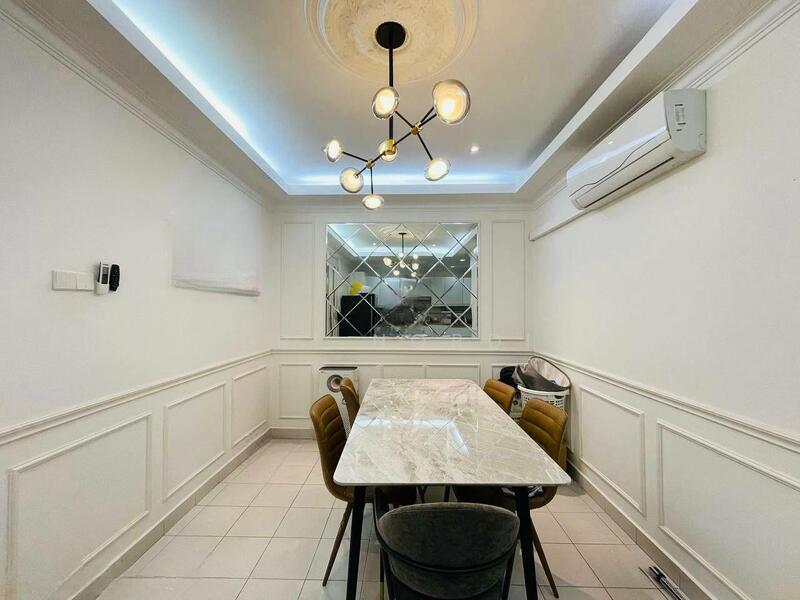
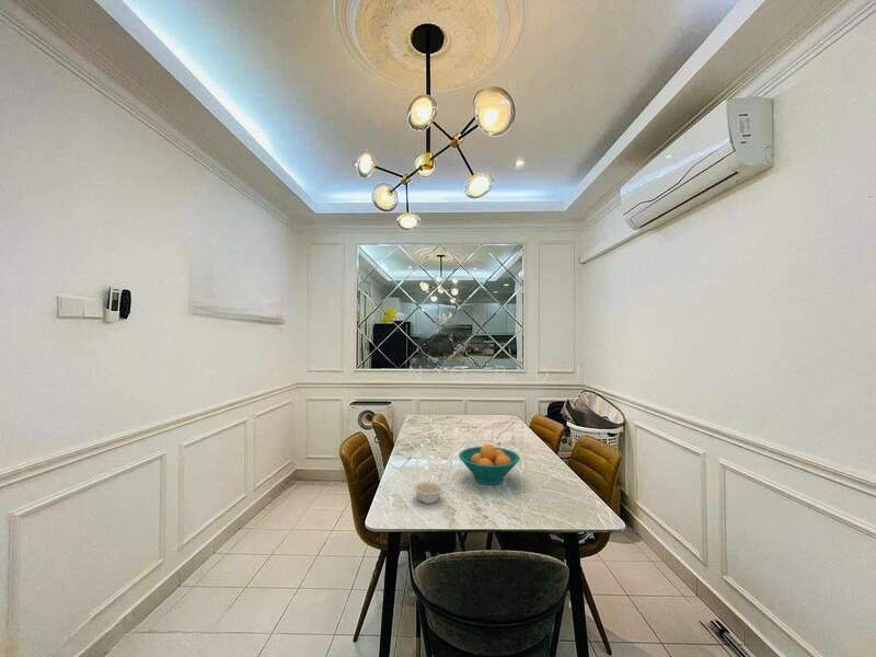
+ legume (427, 491)
+ fruit bowl (488, 462)
